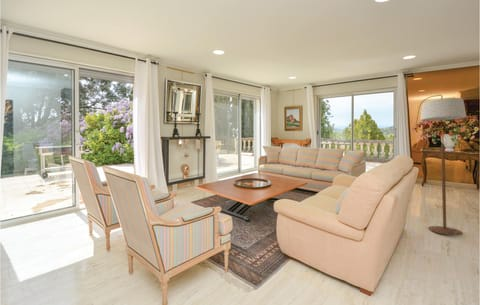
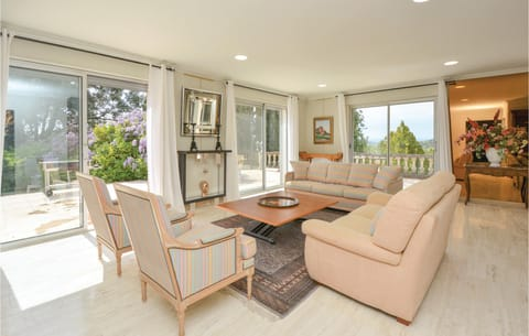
- floor lamp (442, 162)
